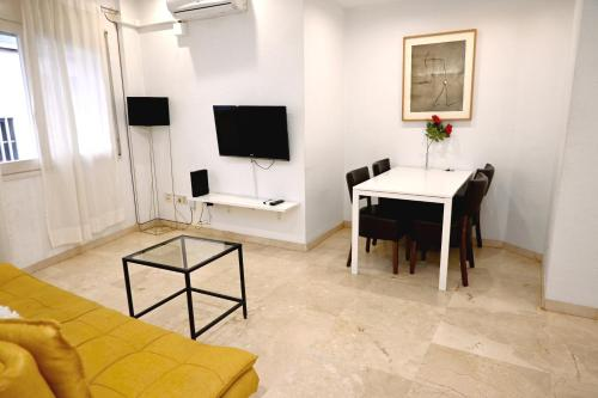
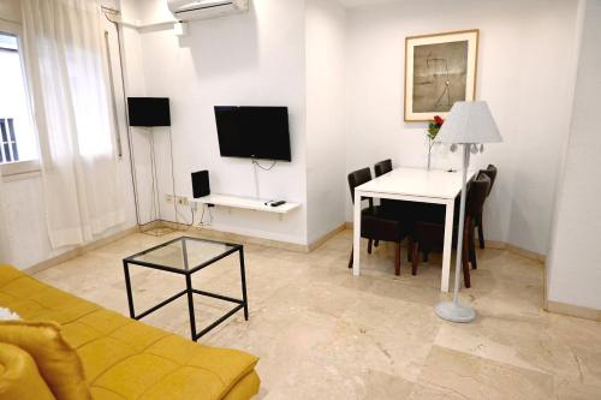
+ floor lamp (462, 213)
